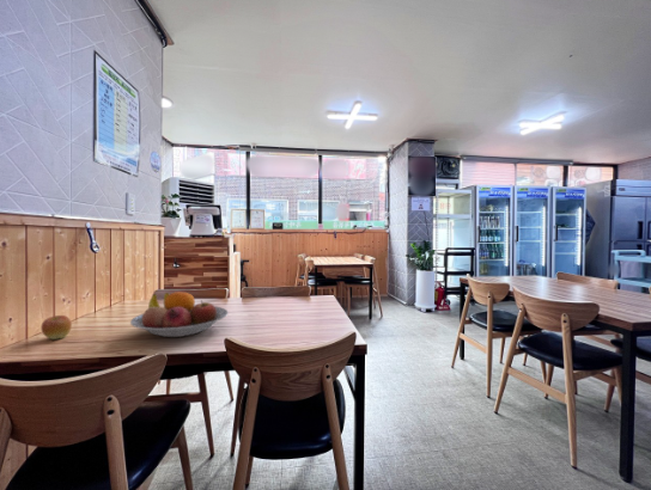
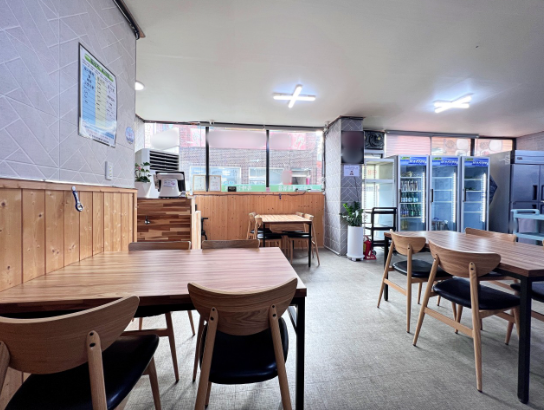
- apple (56, 326)
- fruit bowl (182, 312)
